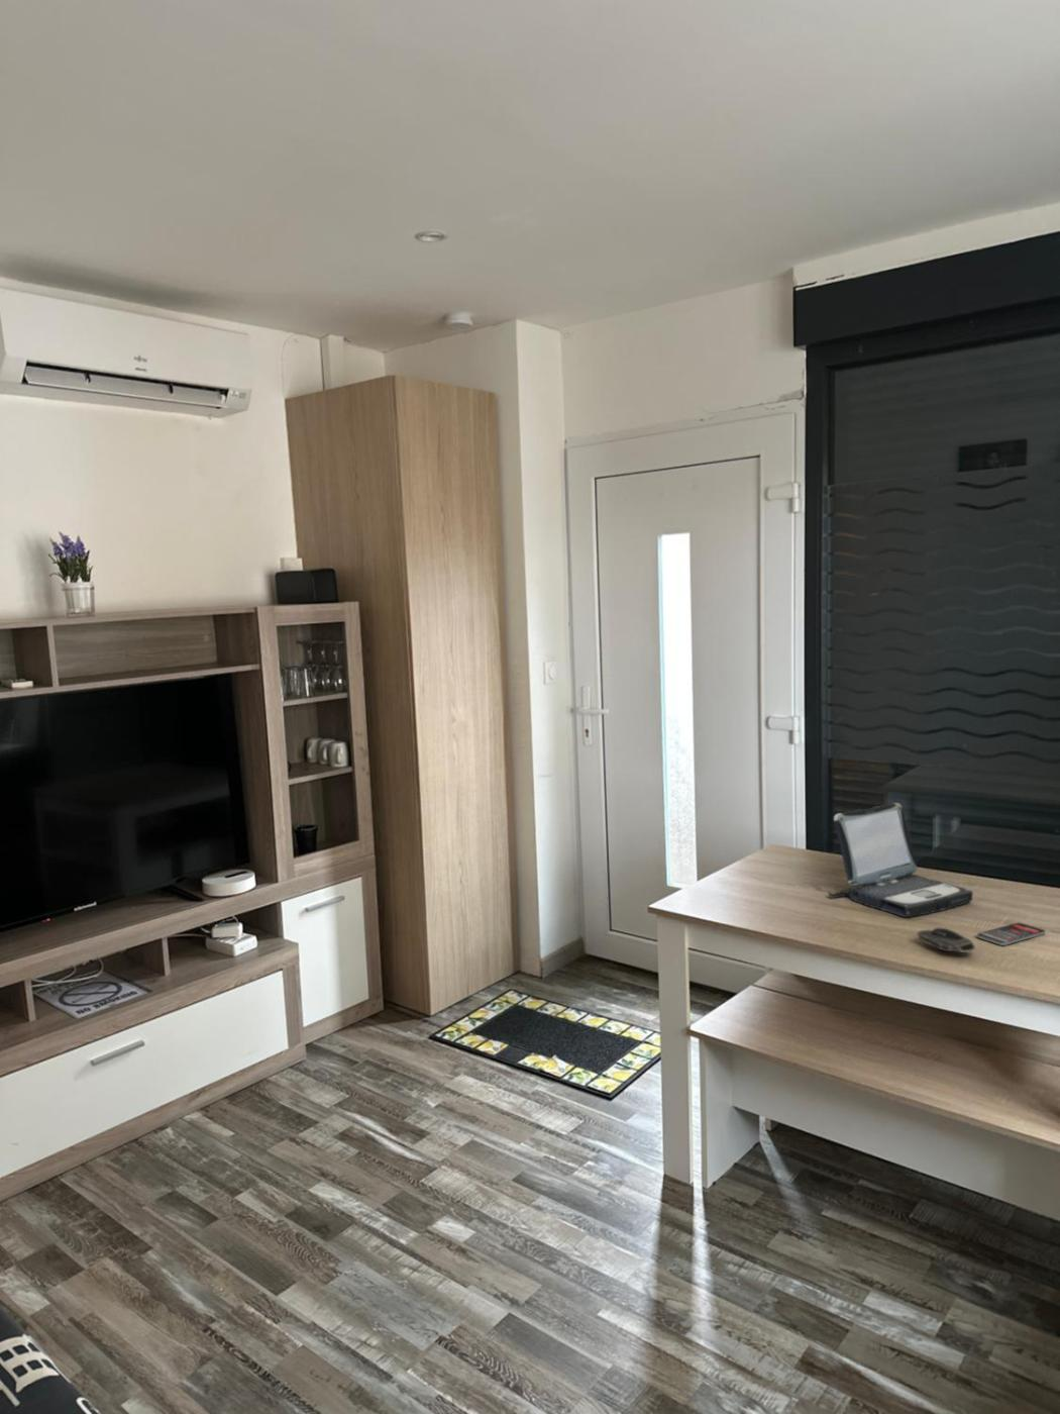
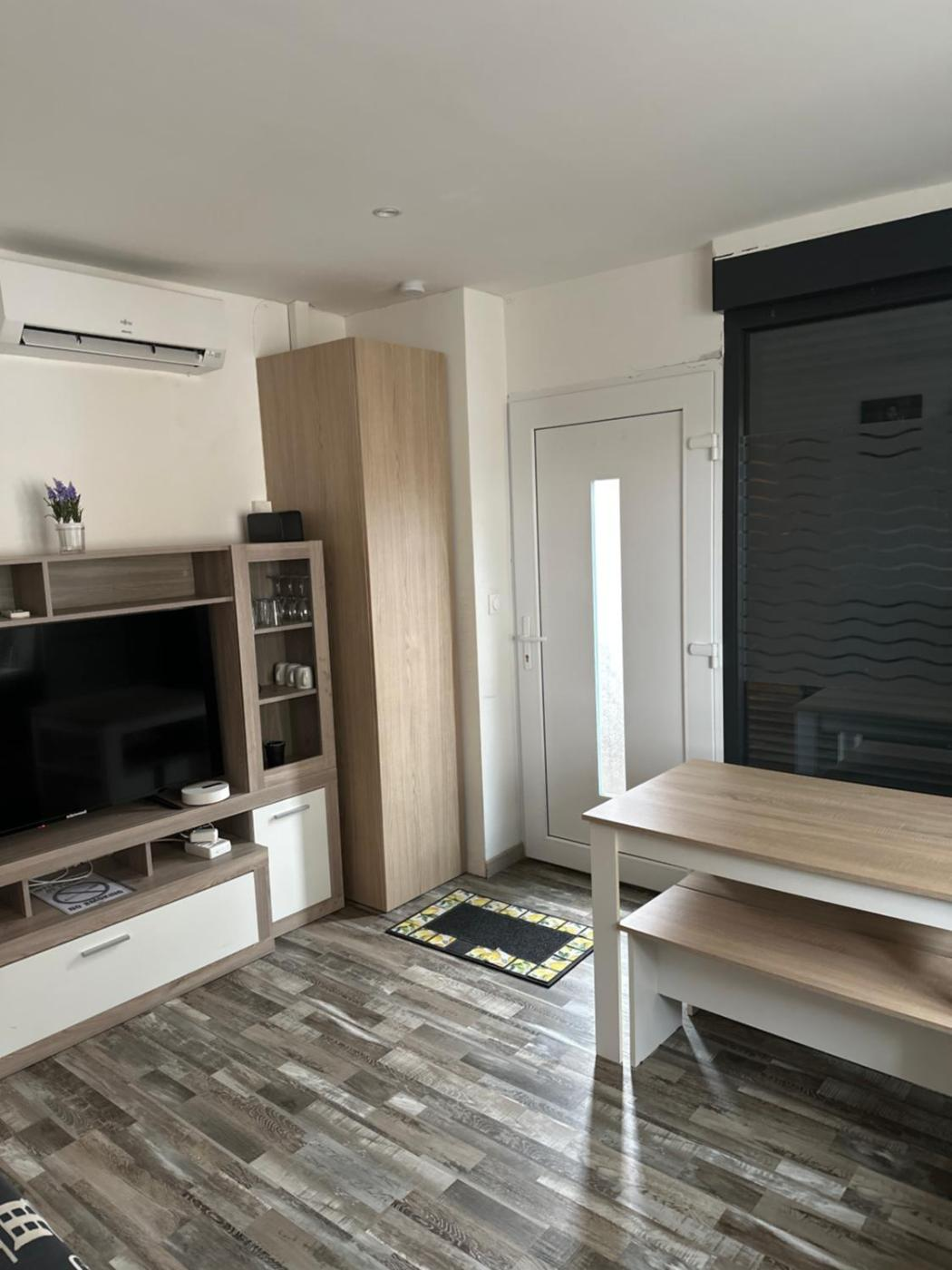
- smartphone (1011, 933)
- computer mouse (945, 940)
- laptop (899, 856)
